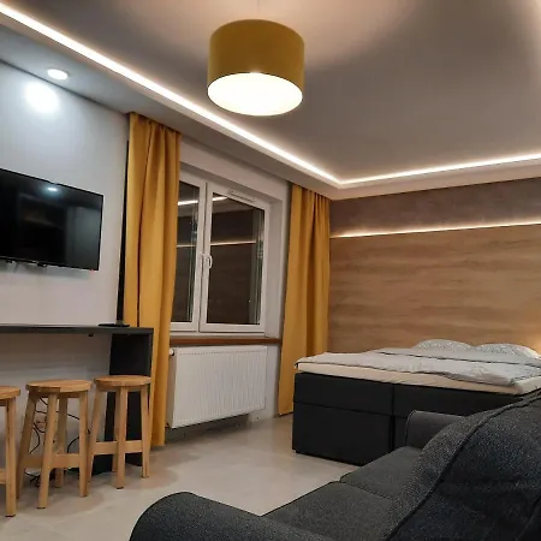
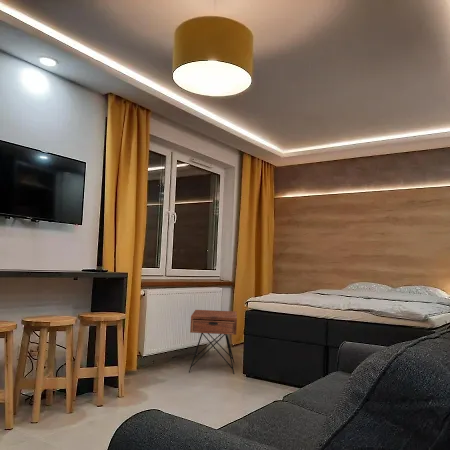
+ nightstand (213, 340)
